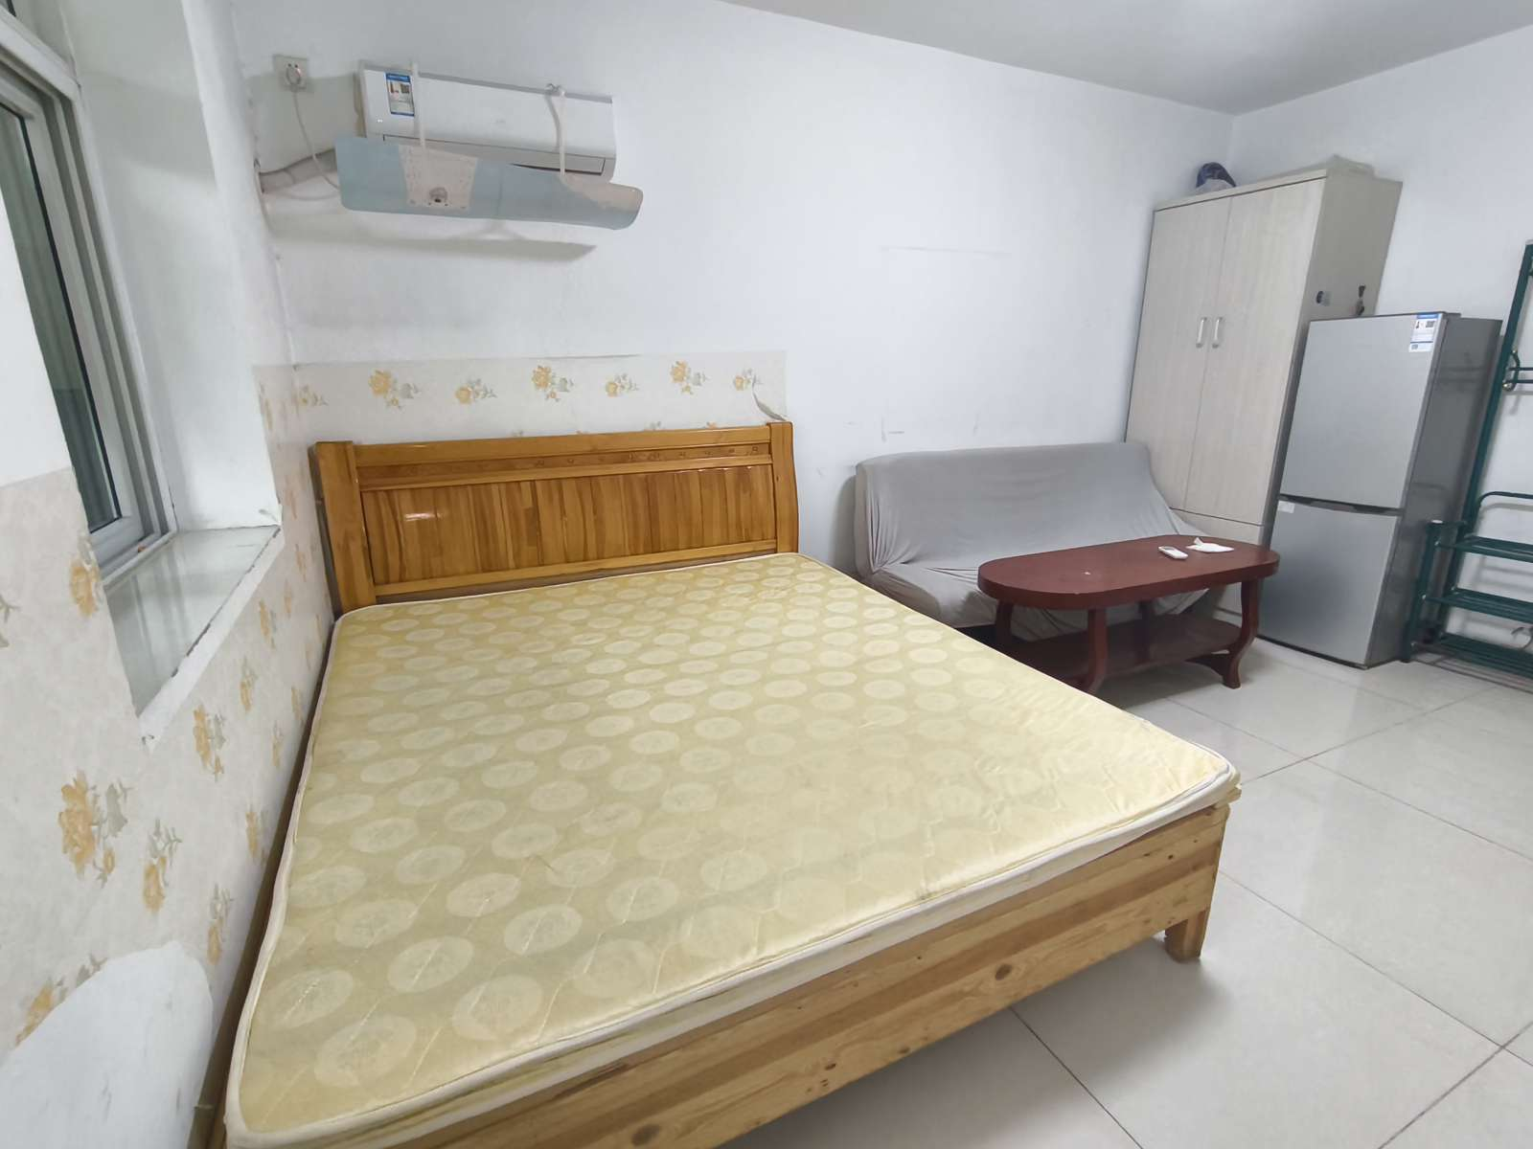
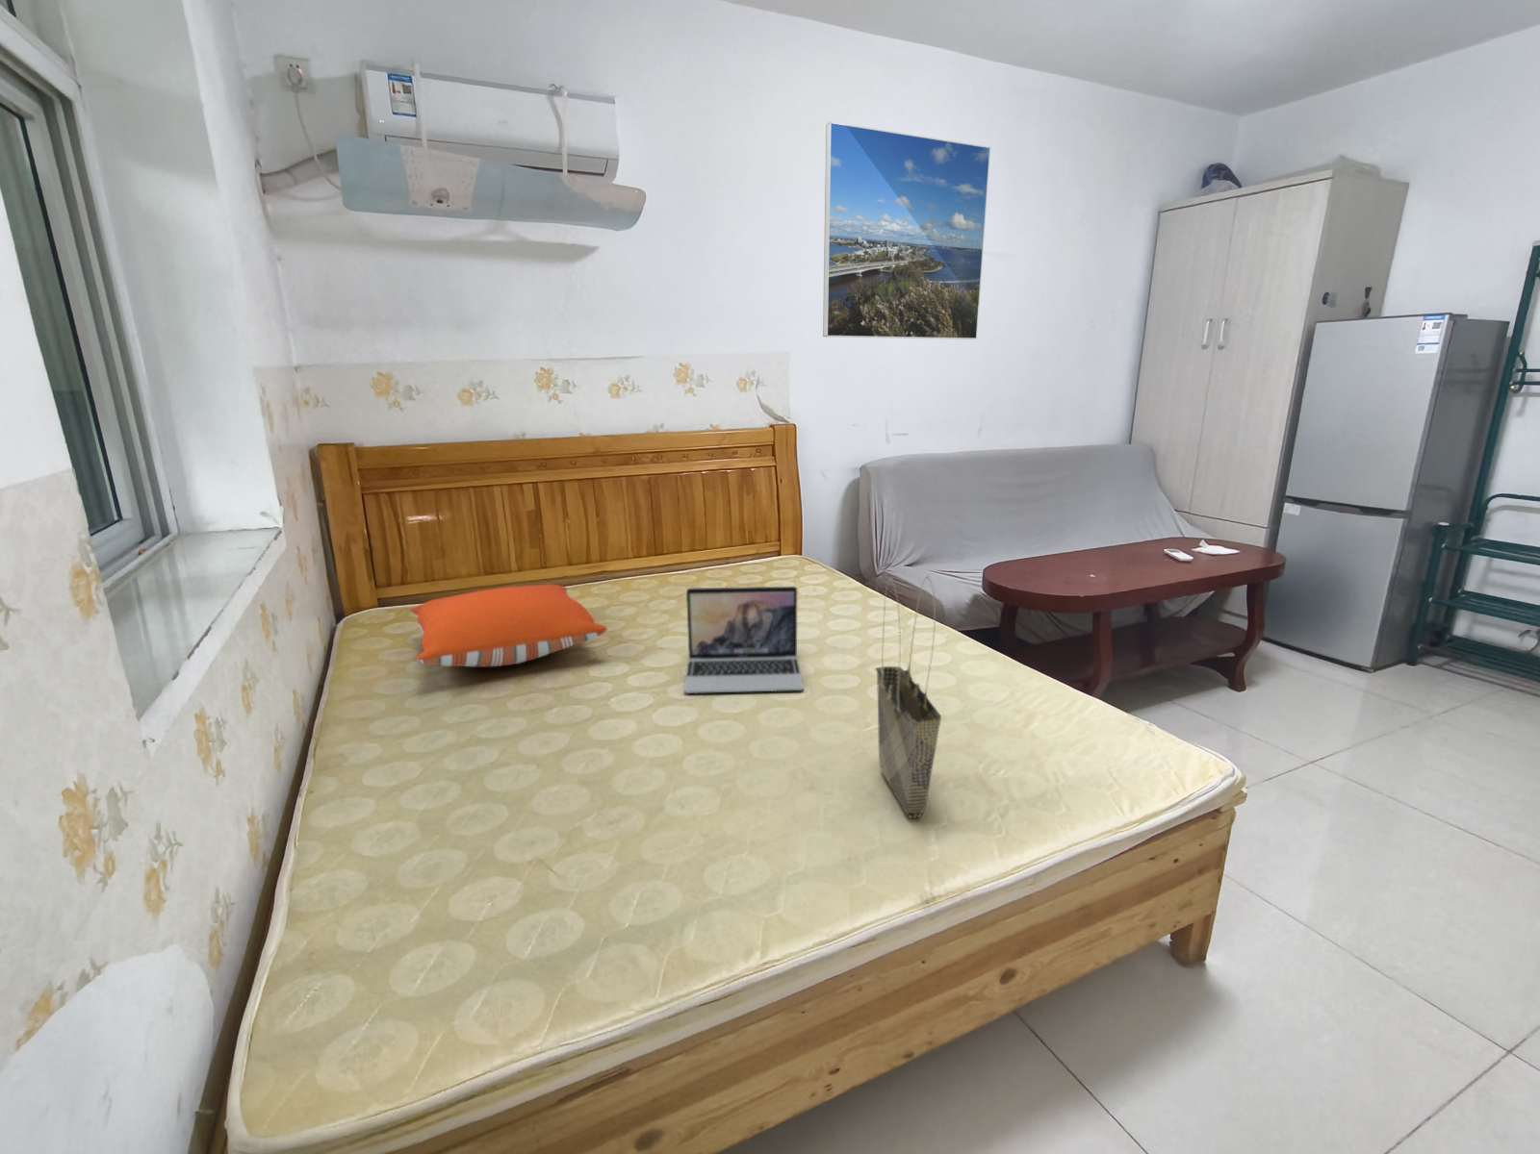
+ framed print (908, 240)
+ tote bag (905, 691)
+ pillow (504, 621)
+ laptop (742, 638)
